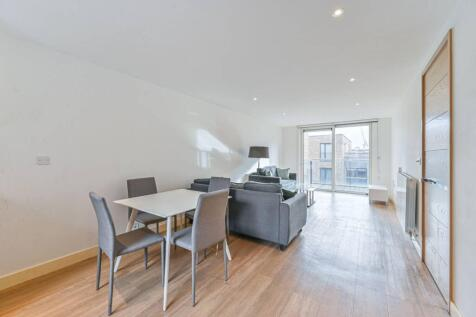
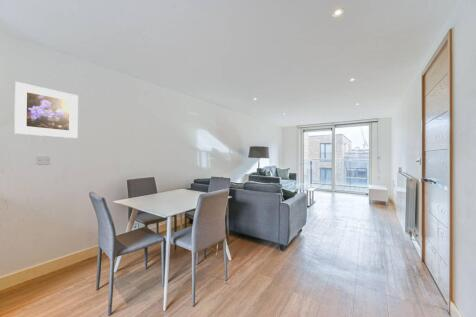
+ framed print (49, 112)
